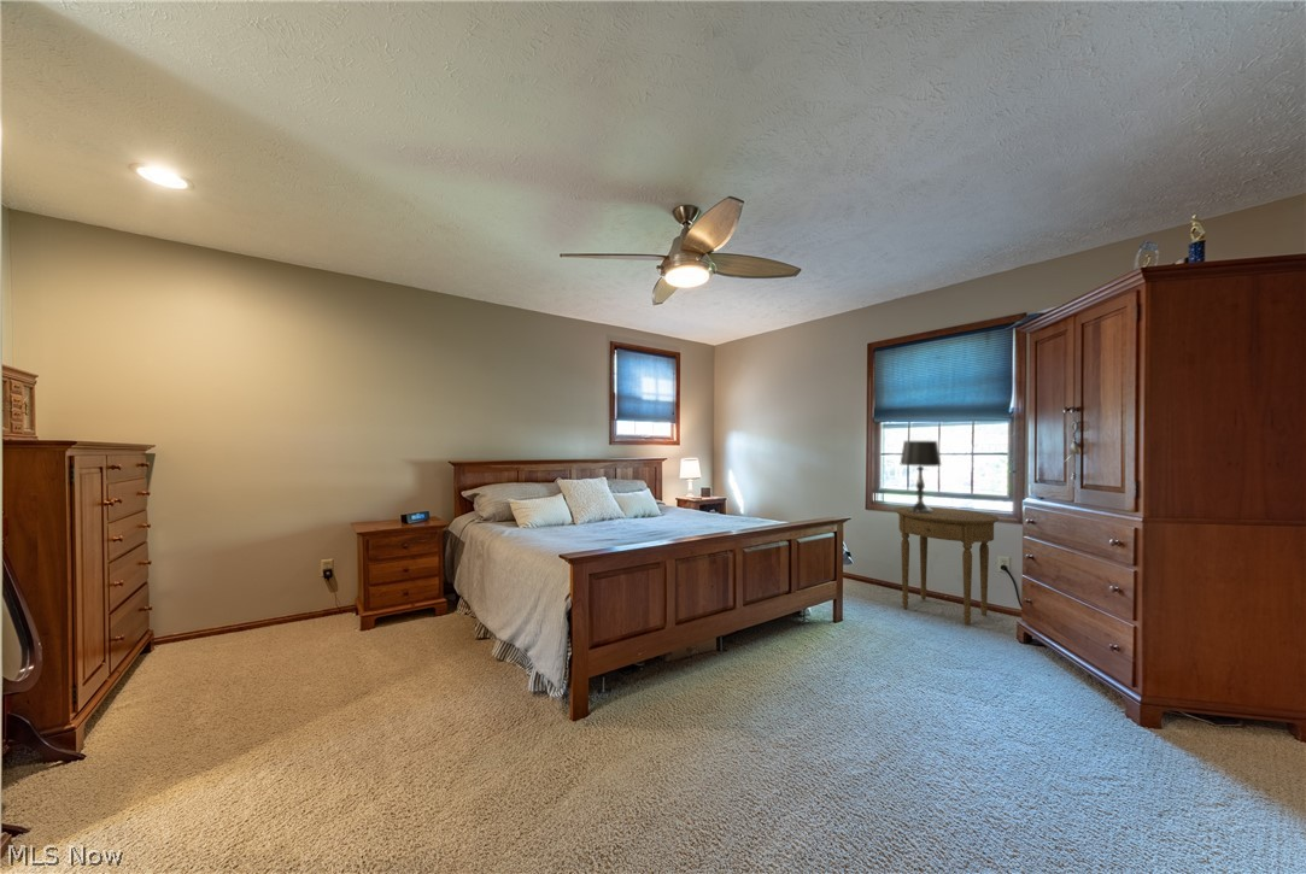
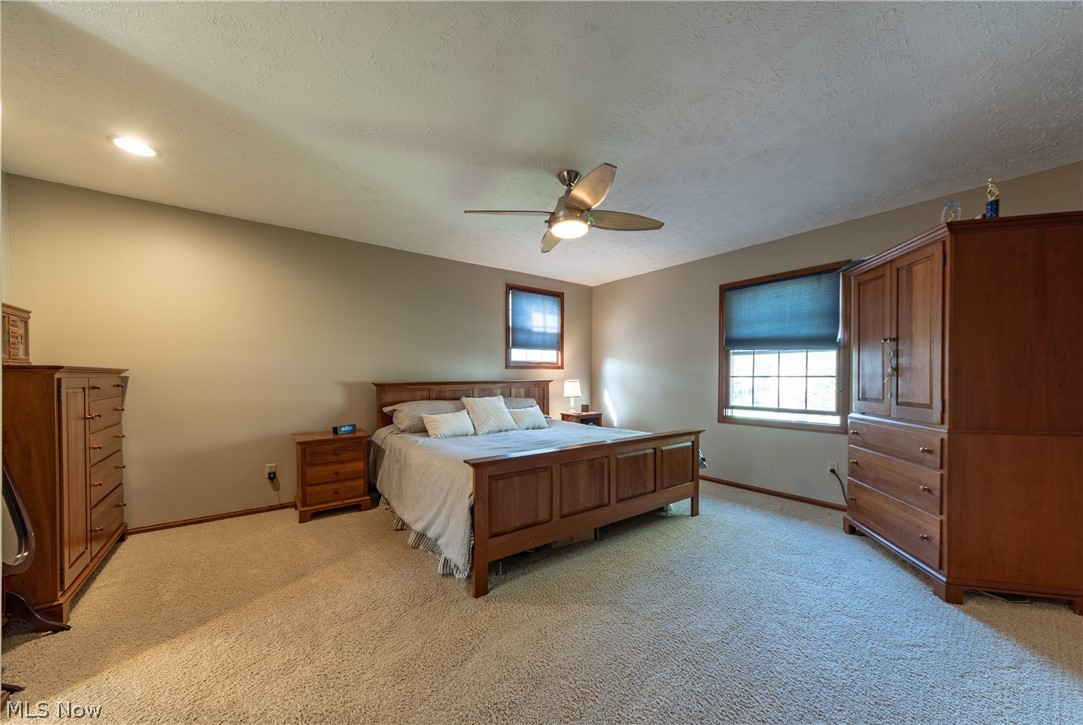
- side table (926, 562)
- table lamp (920, 475)
